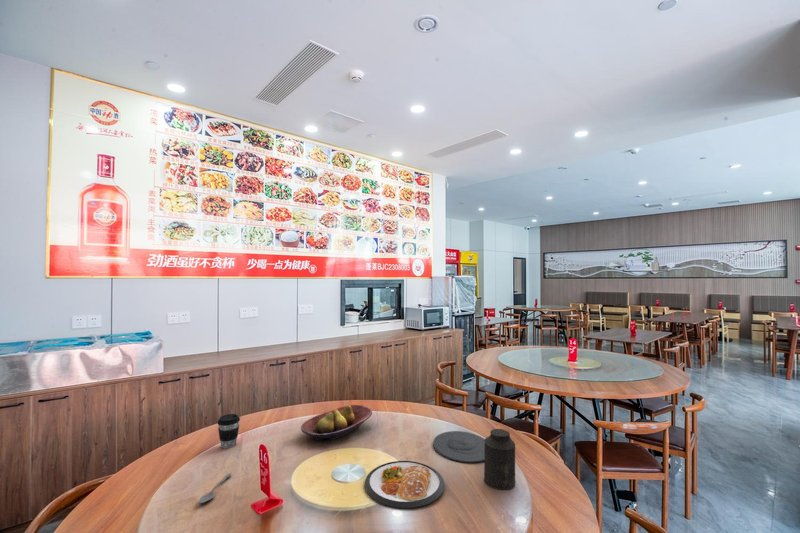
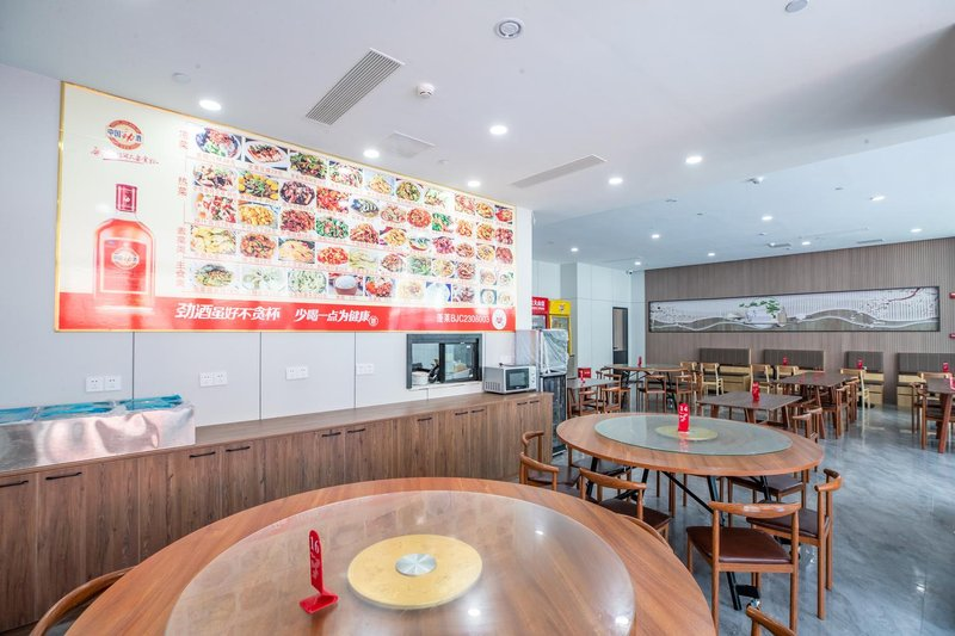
- coffee cup (228, 431)
- fruit bowl (338, 419)
- dish (404, 480)
- canister (499, 456)
- spoon (216, 486)
- plate (462, 444)
